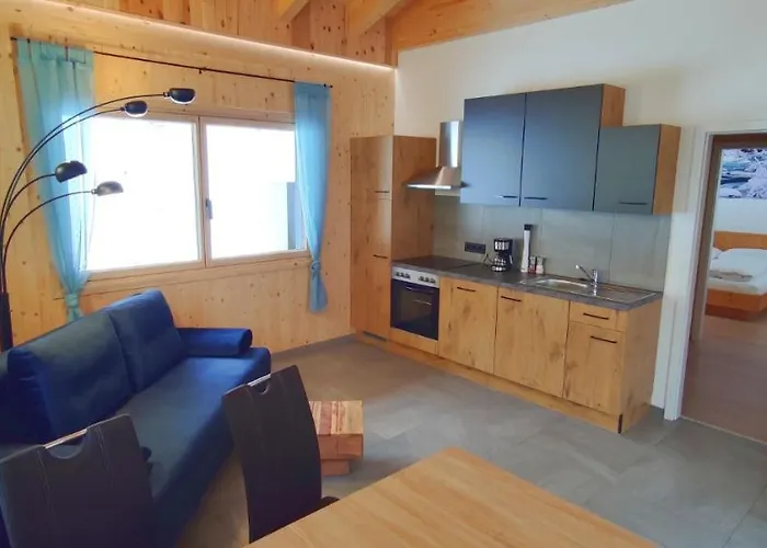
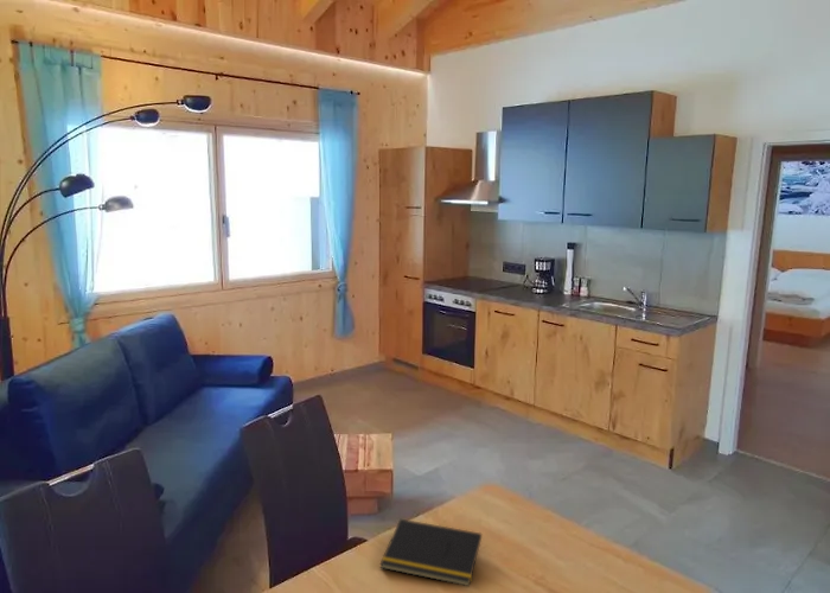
+ notepad (432, 549)
